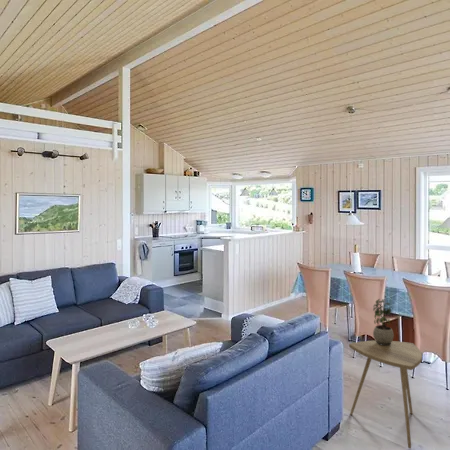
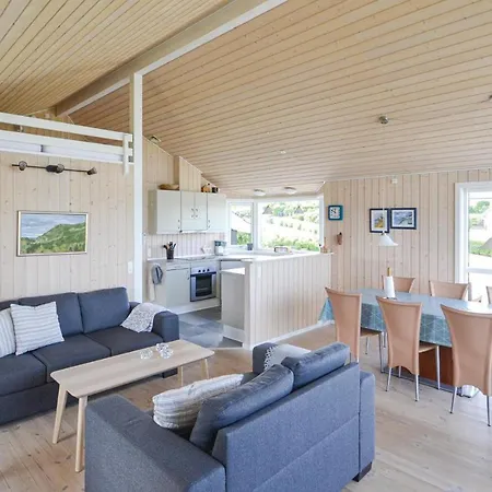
- side table (401, 382)
- potted plant (382, 322)
